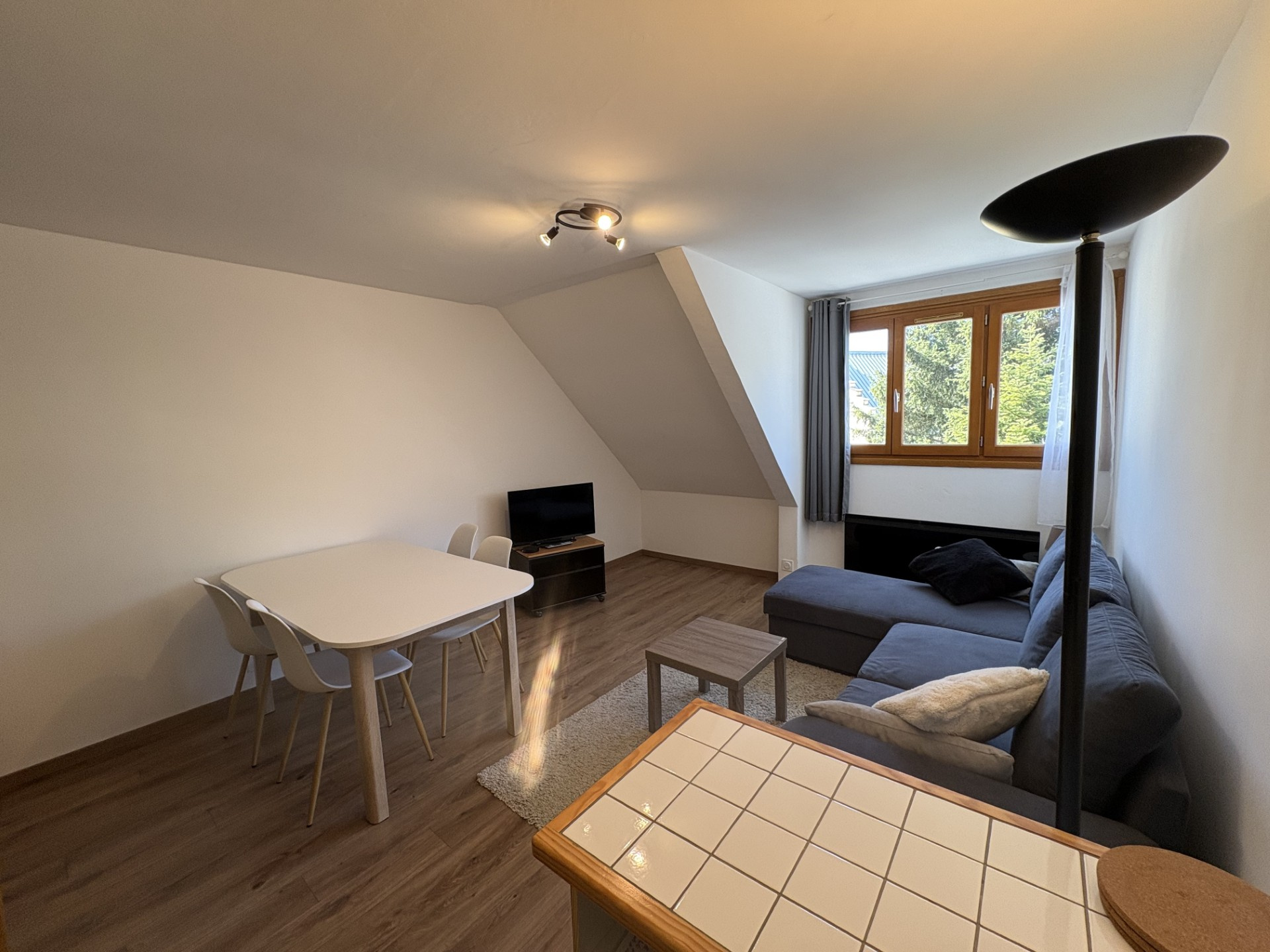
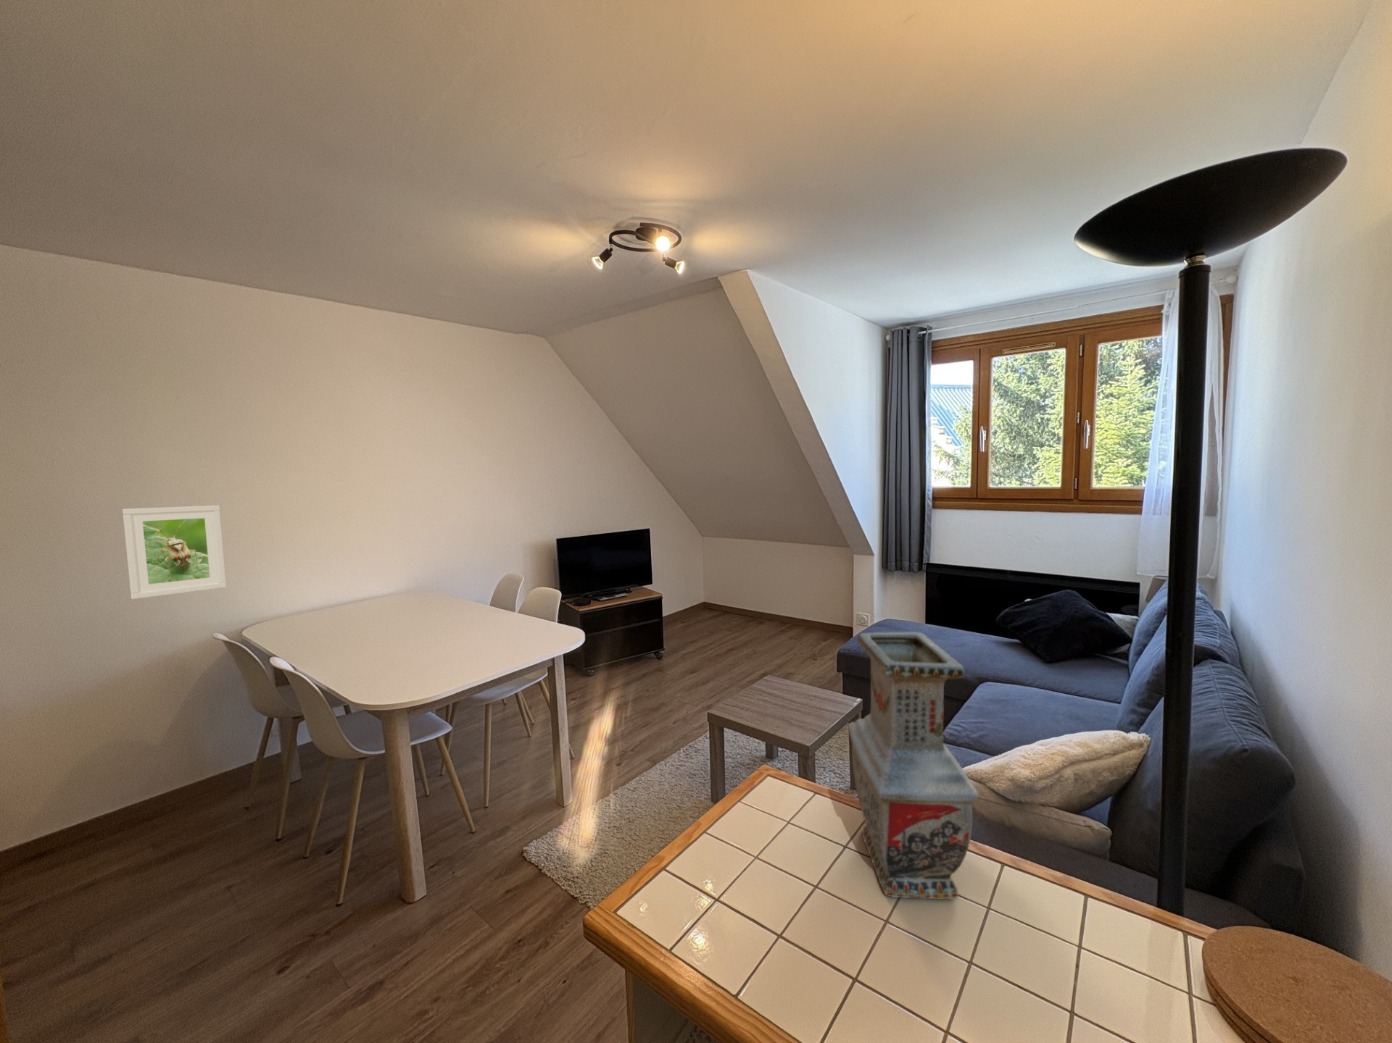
+ vase (905, 755)
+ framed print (176, 550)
